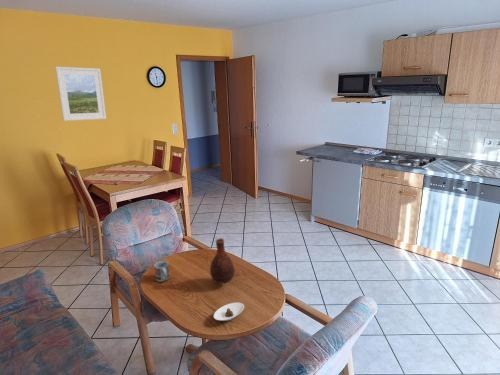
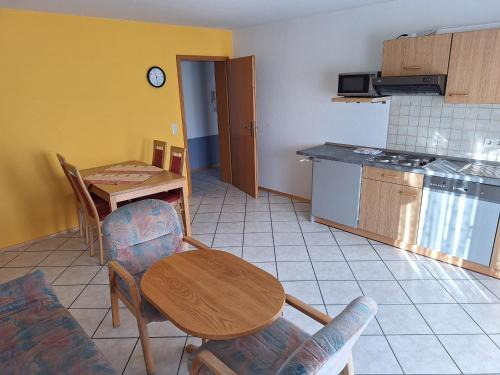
- saucer (229, 313)
- cup (162, 272)
- vase (214, 257)
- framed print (82, 94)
